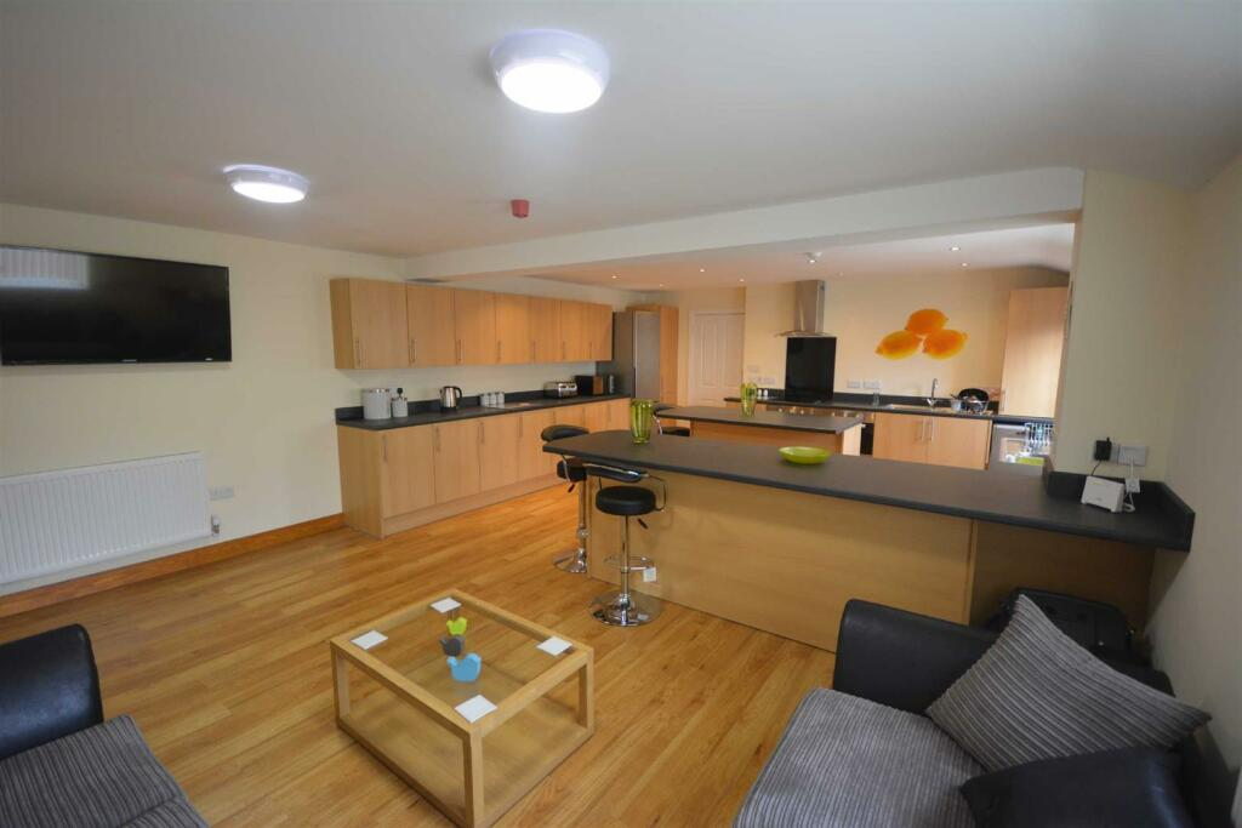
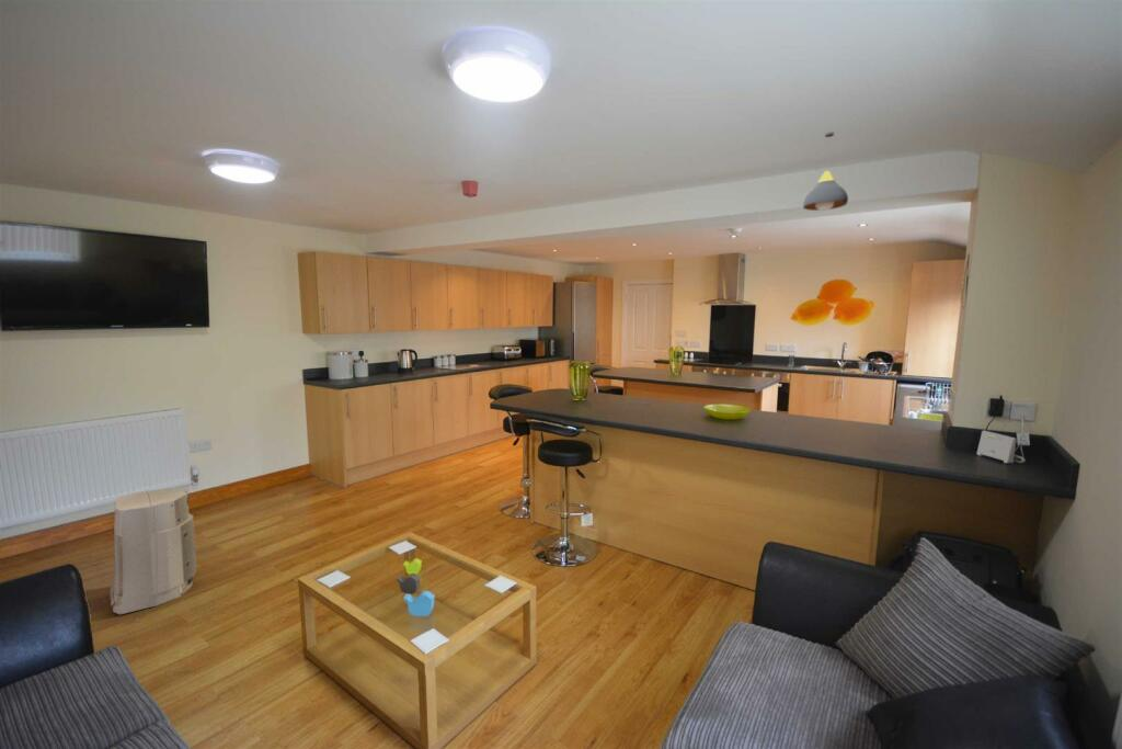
+ air purifier (152, 545)
+ pendant light (826, 171)
